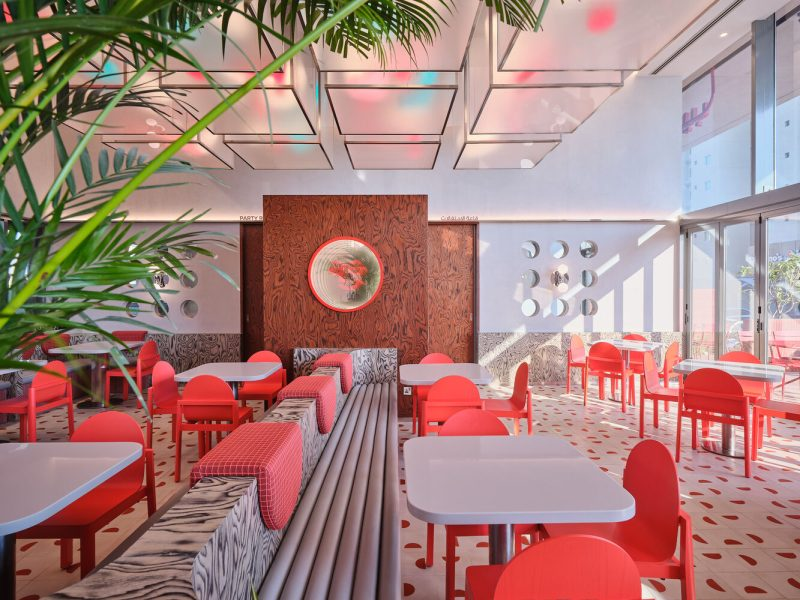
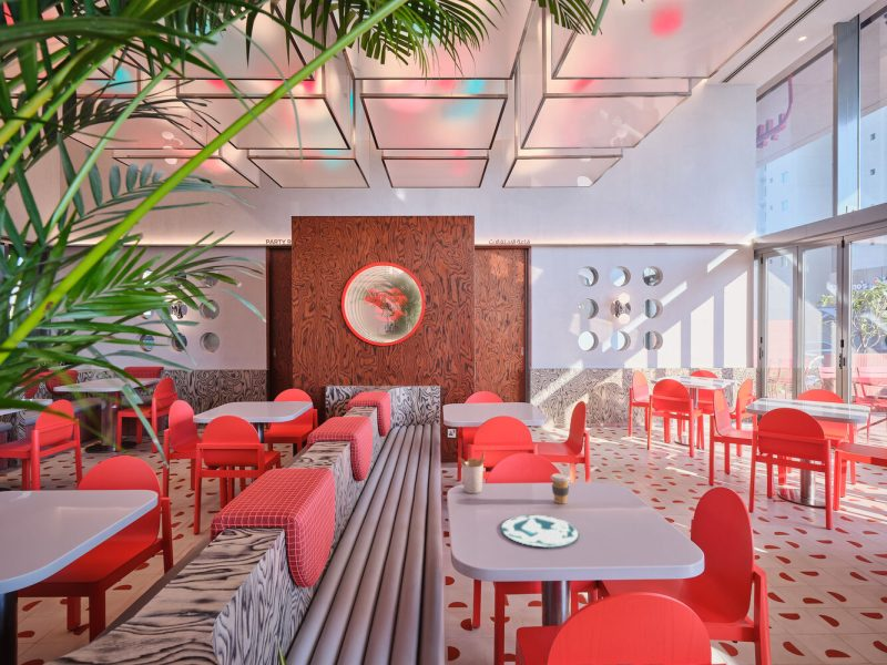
+ plate (539, 526)
+ utensil holder (473, 472)
+ coffee cup (560, 488)
